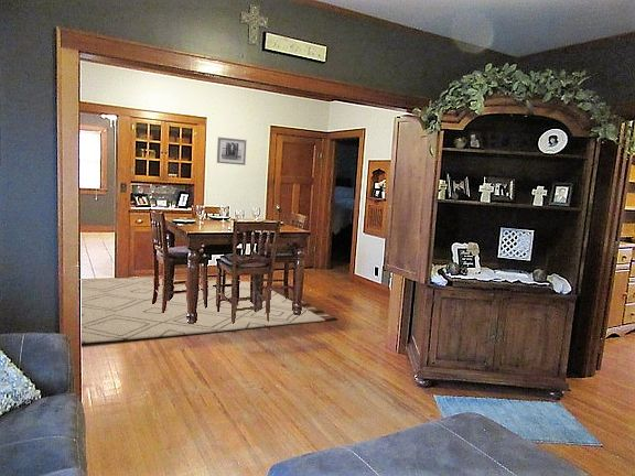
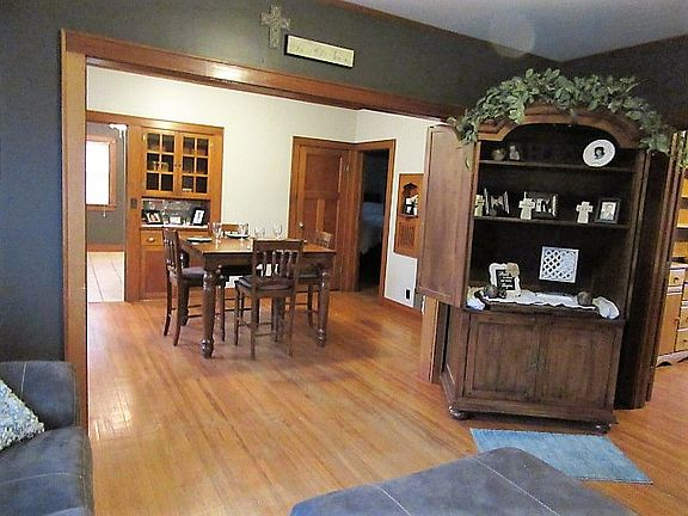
- wall art (232, 151)
- rug (146, 300)
